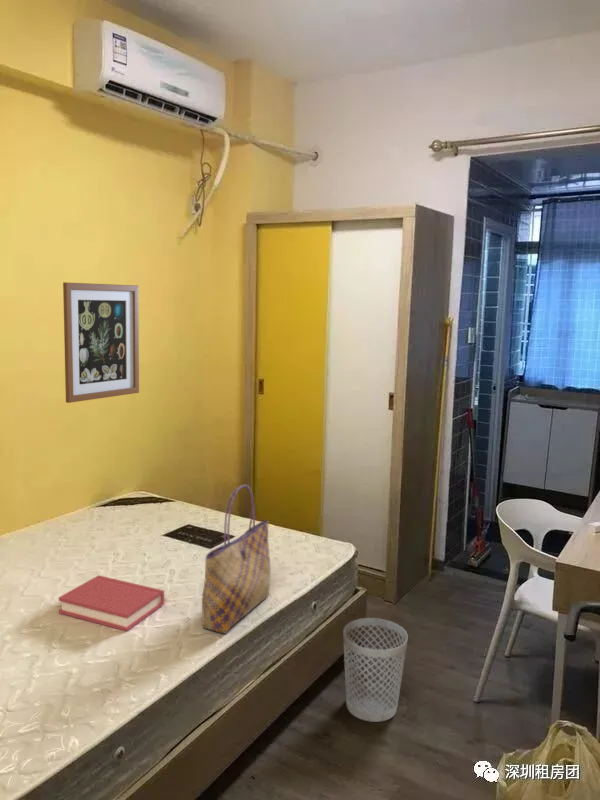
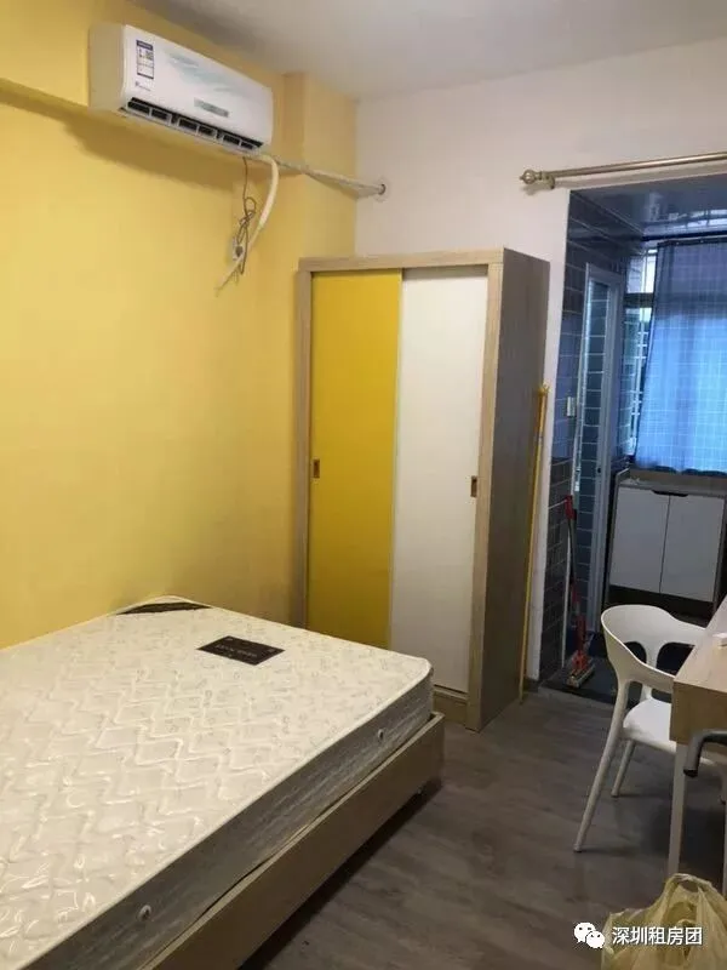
- wastebasket (373, 670)
- wall art (103, 341)
- hardback book (112, 601)
- tote bag (238, 549)
